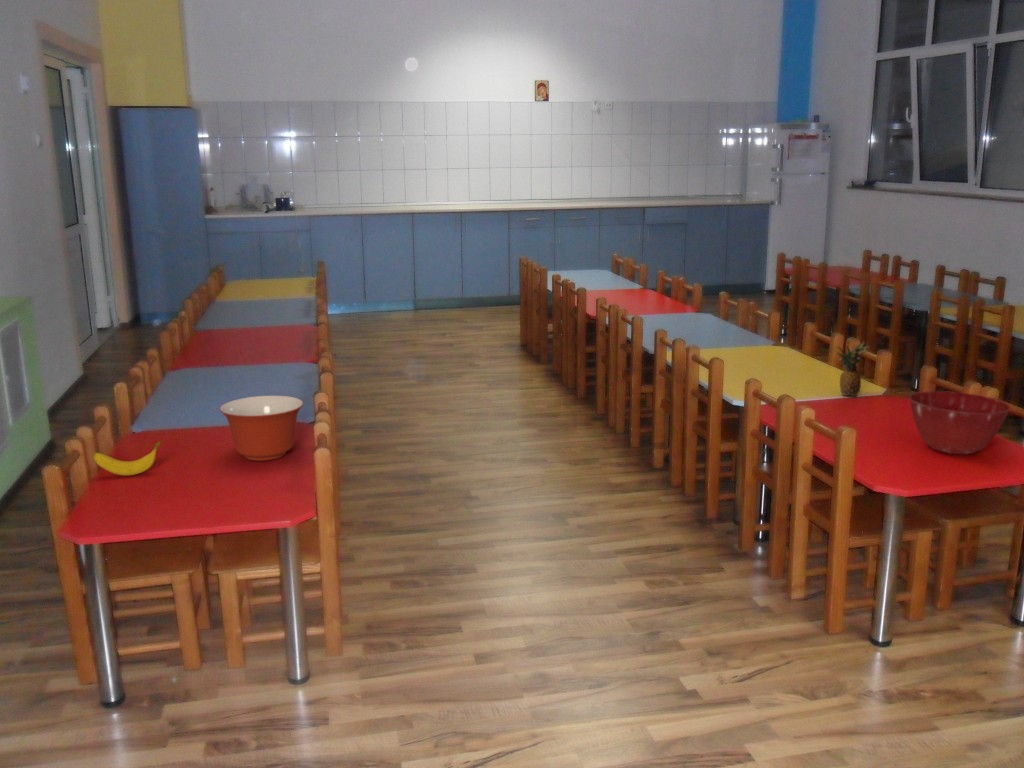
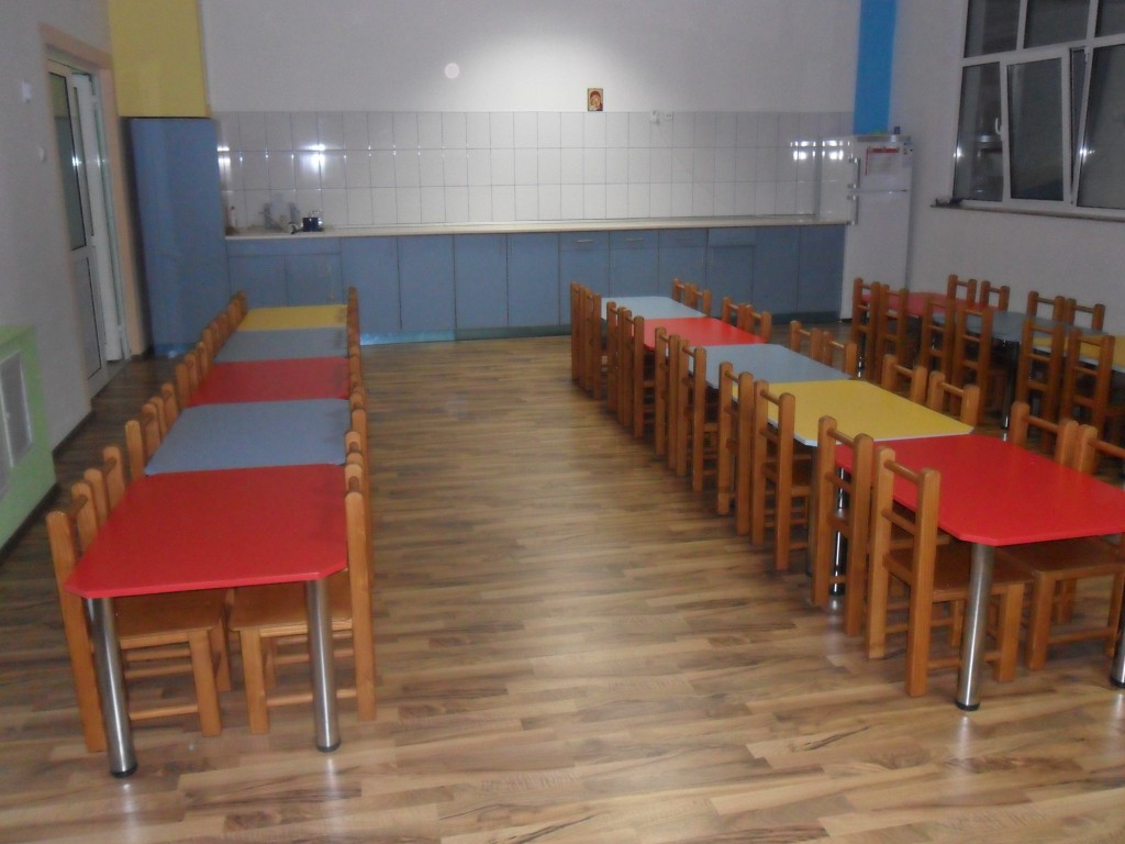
- mixing bowl (263, 430)
- mixing bowl (956, 424)
- banana (127, 461)
- fruit (851, 368)
